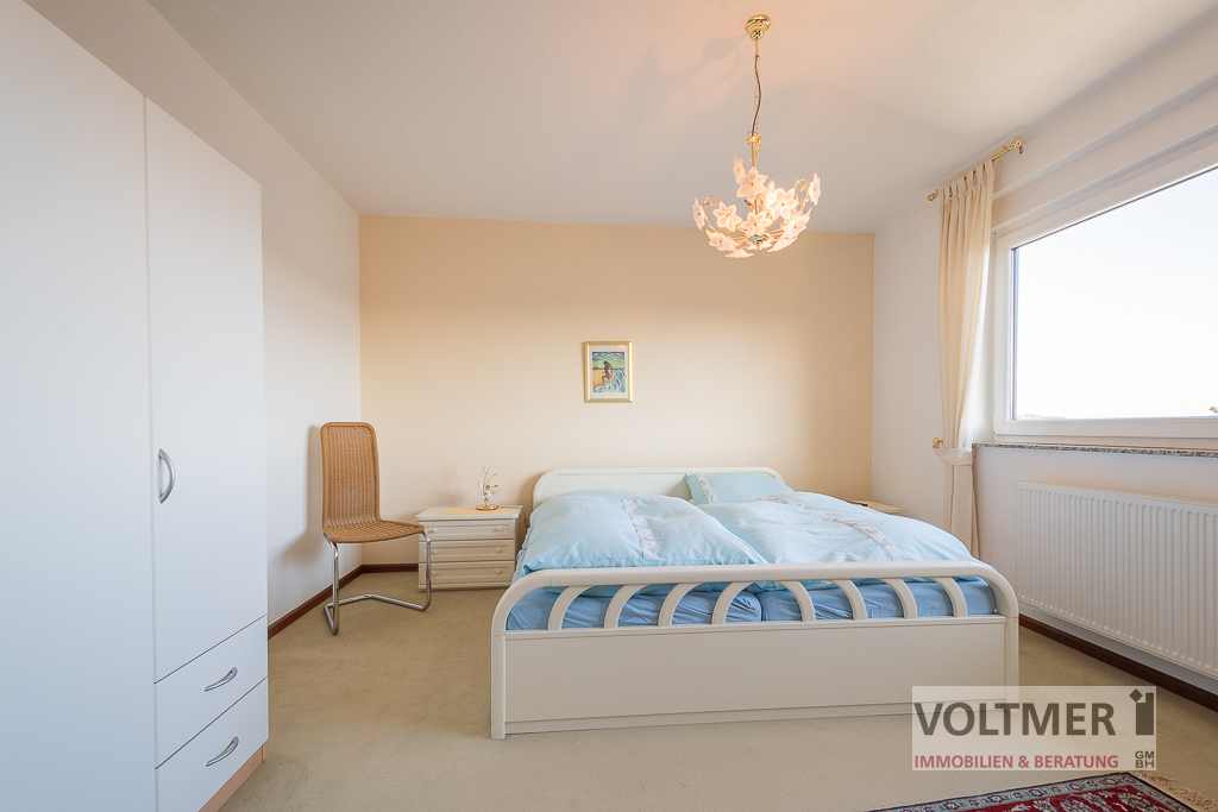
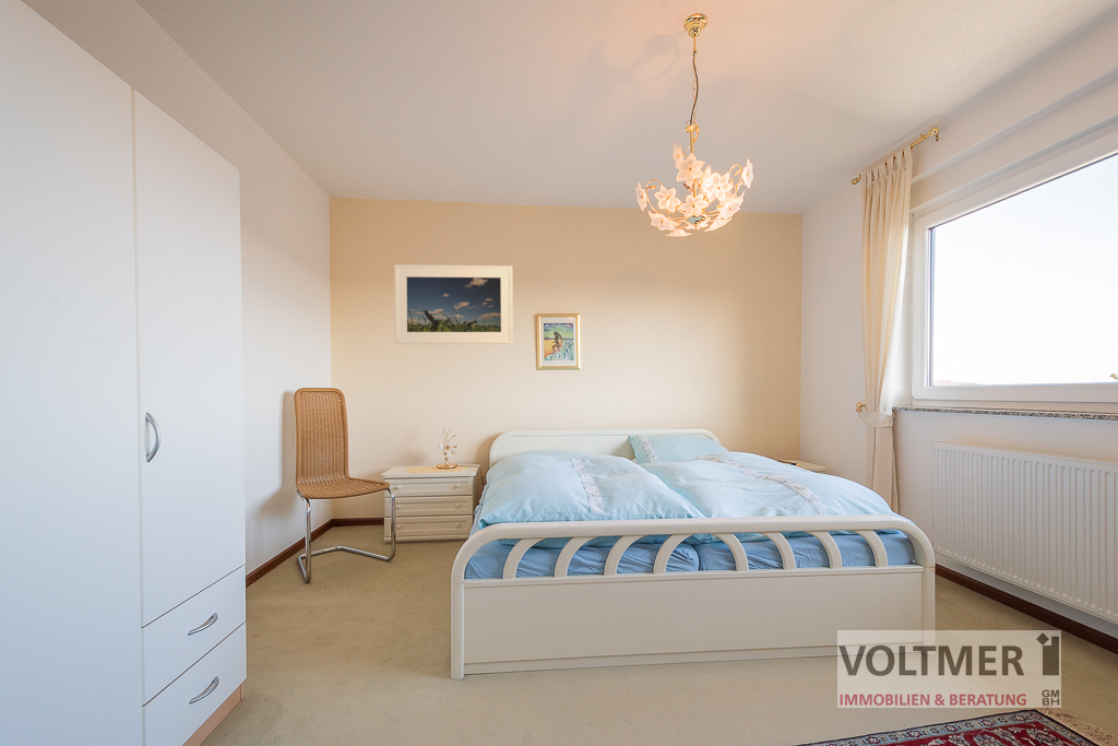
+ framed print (454, 305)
